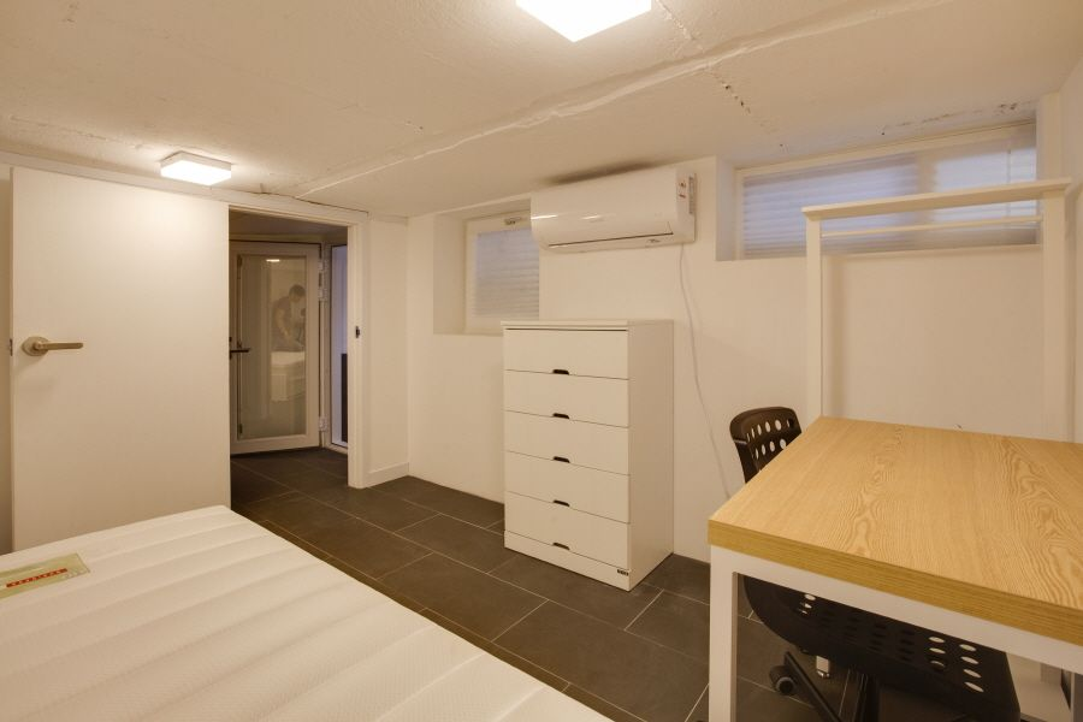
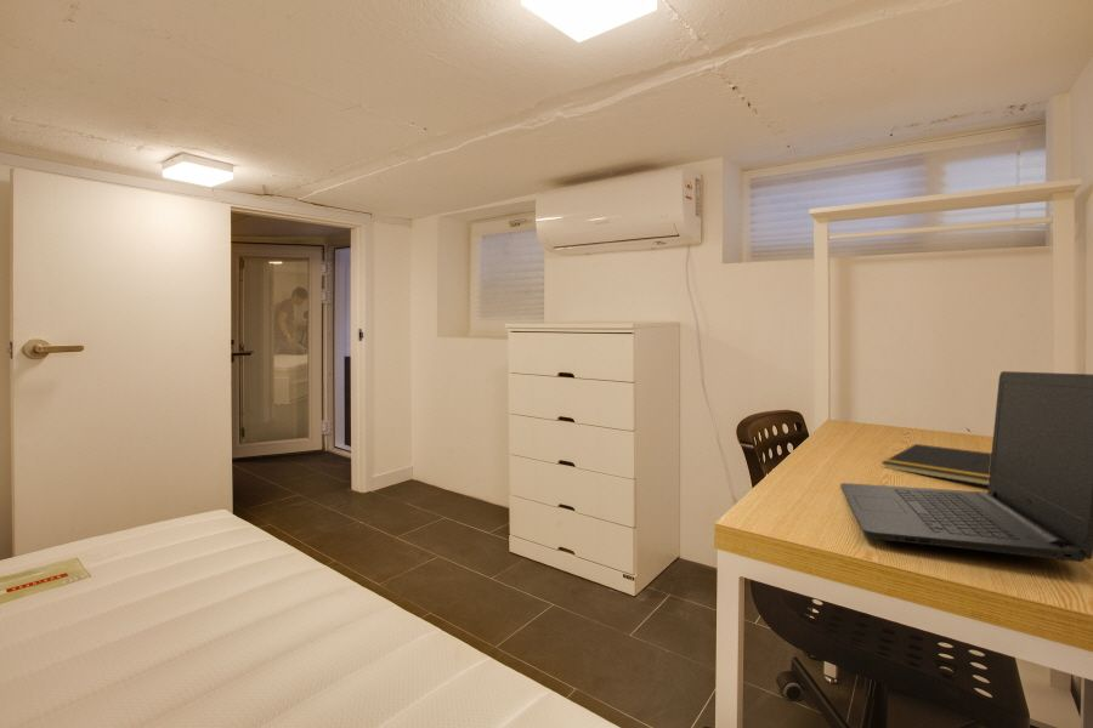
+ notepad (953, 462)
+ laptop (942, 489)
